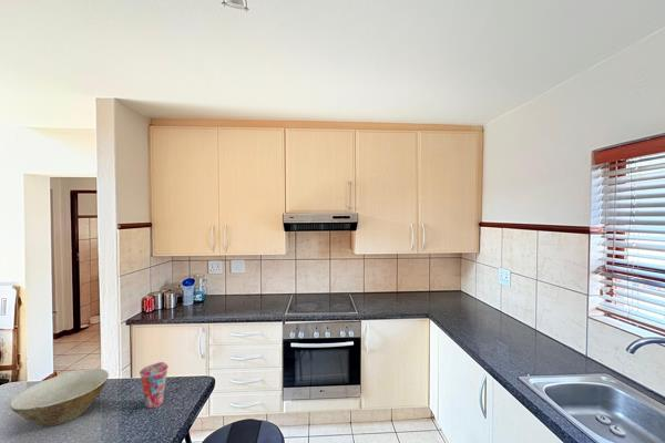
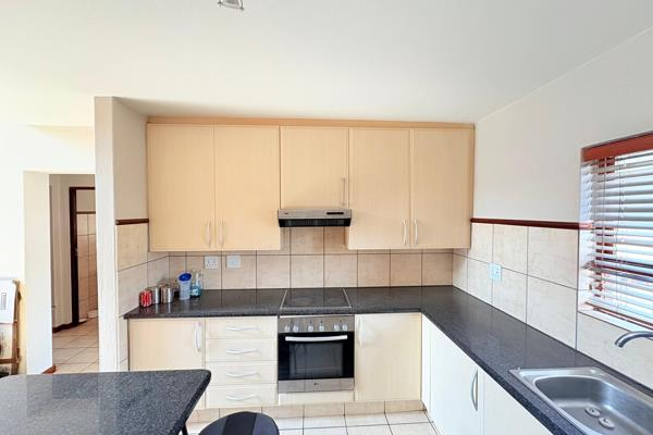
- bowl (63, 399)
- cup (154, 385)
